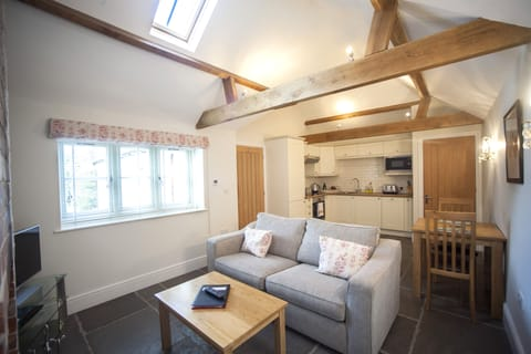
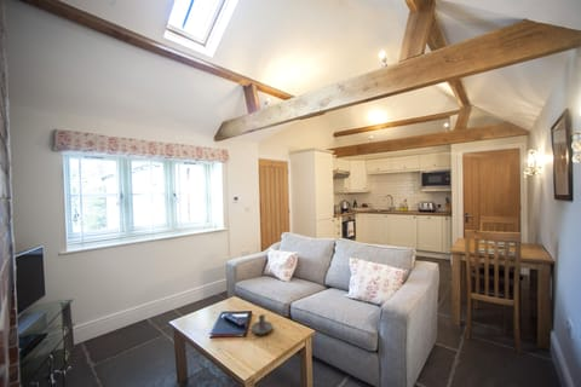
+ candle holder (260, 324)
